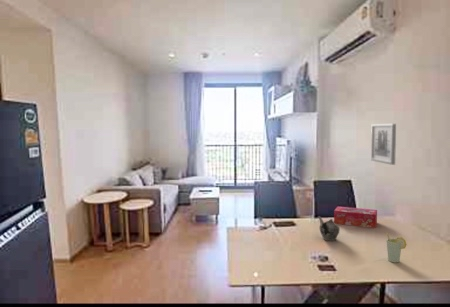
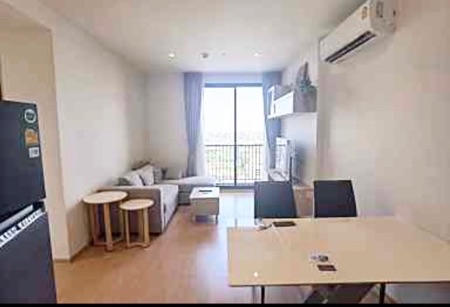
- teapot (326, 228)
- wall art (382, 143)
- cup (395, 247)
- tissue box (355, 216)
